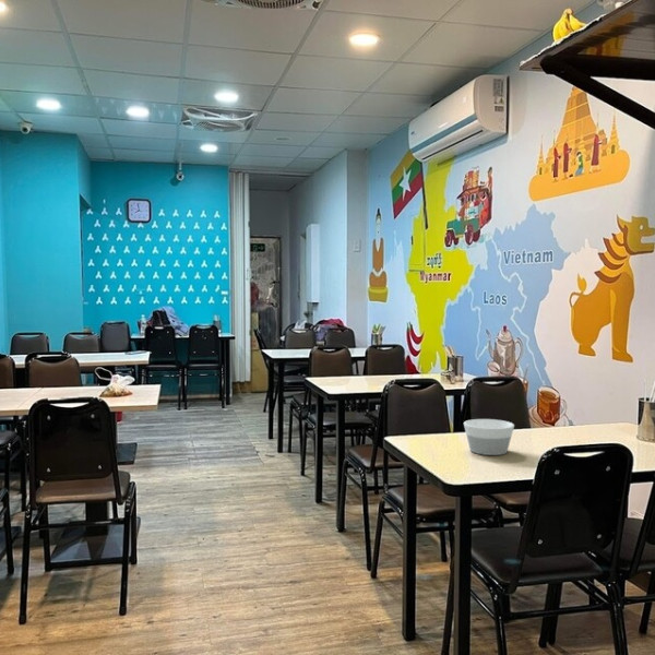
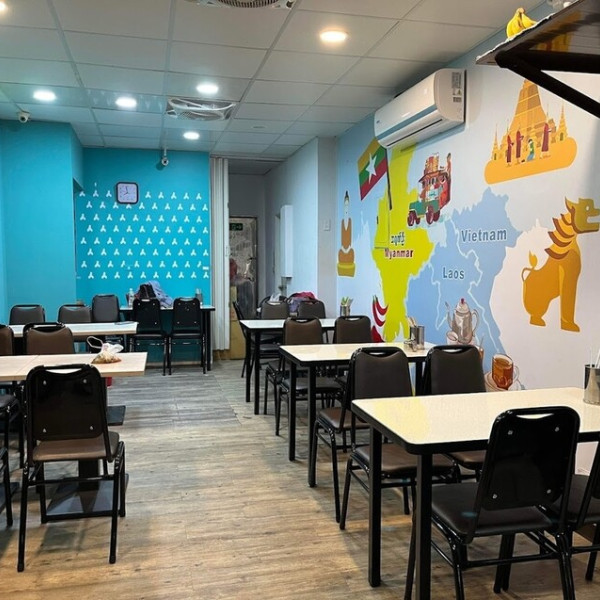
- bowl (488, 437)
